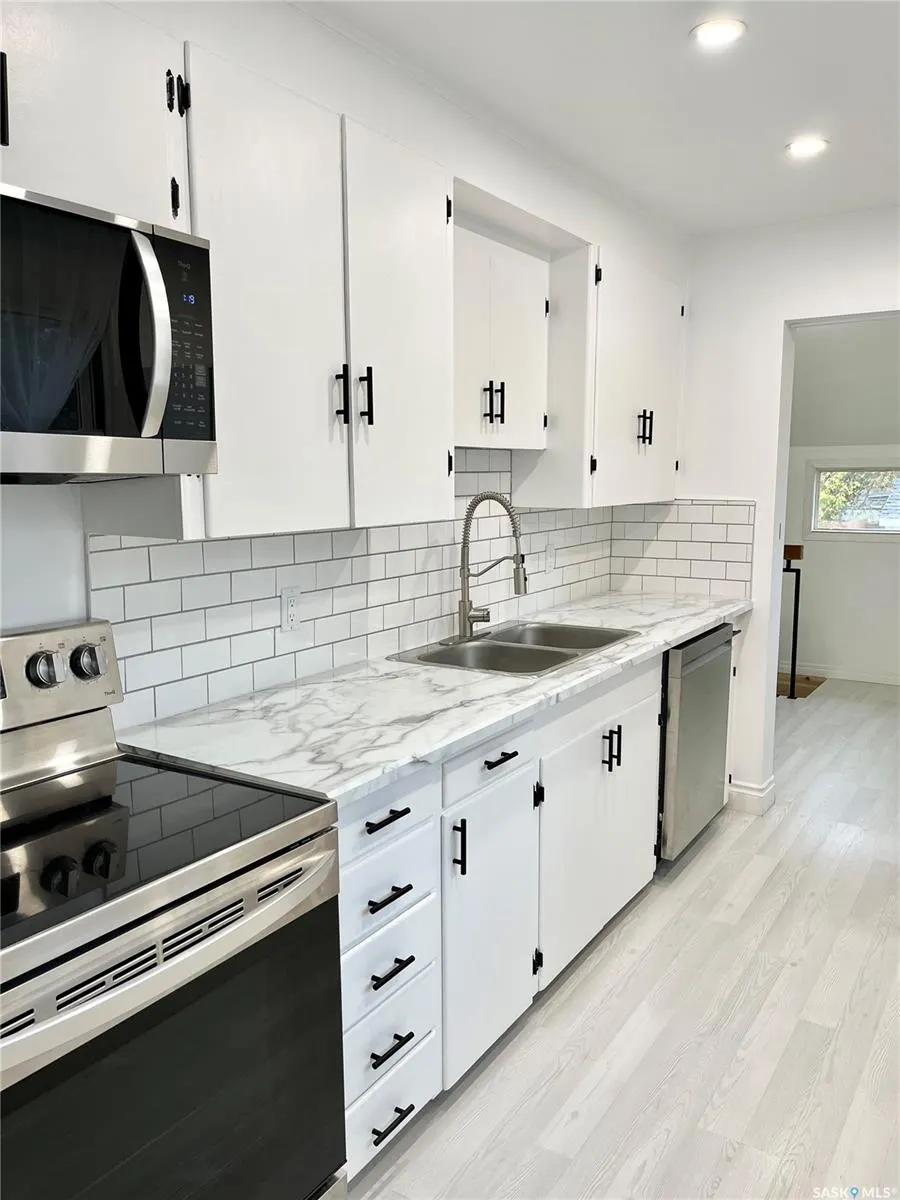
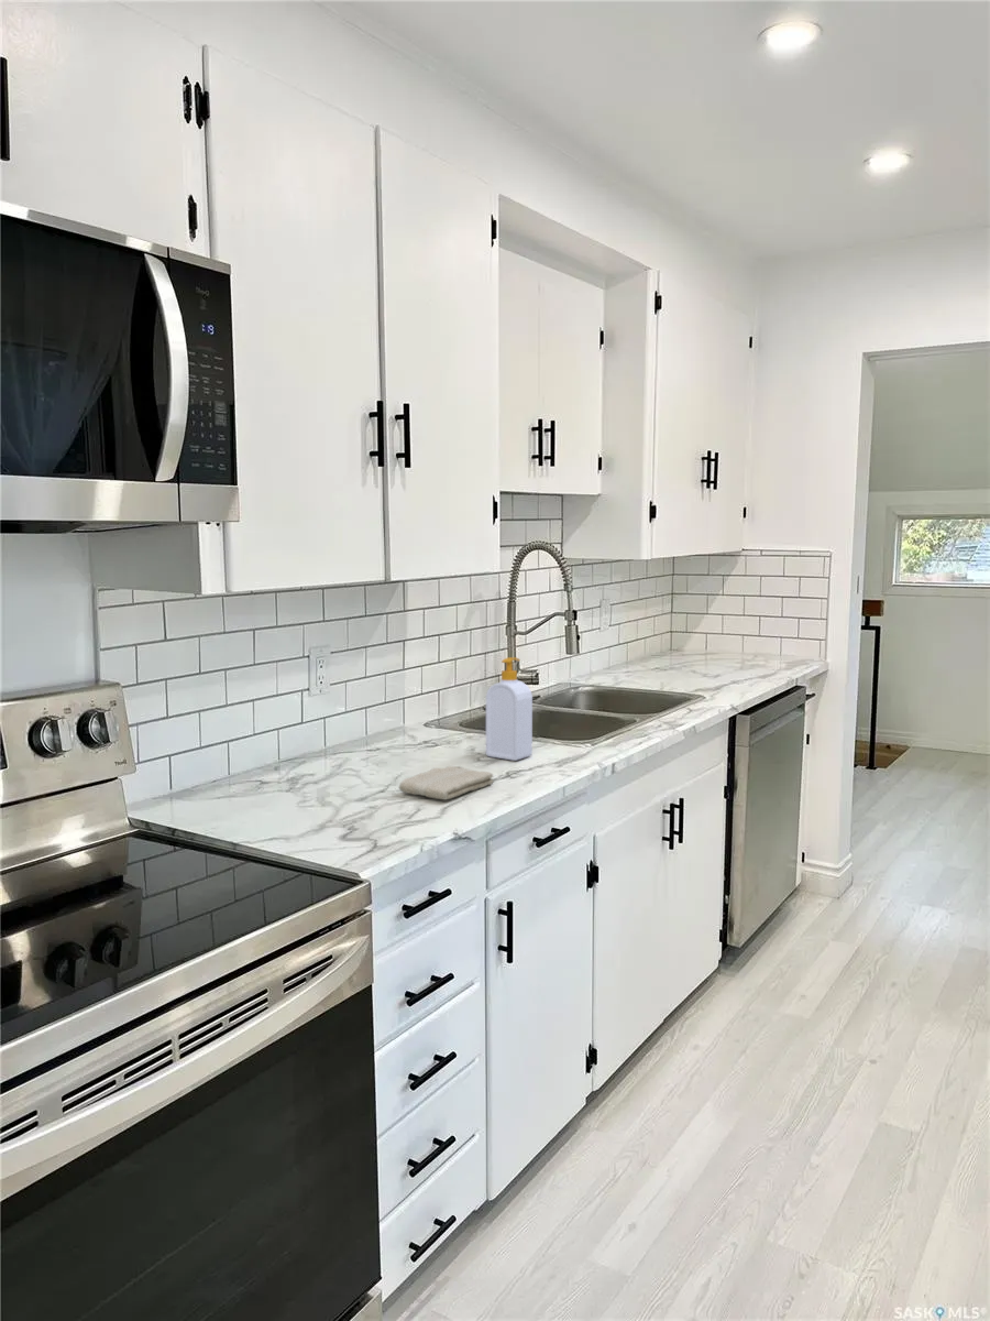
+ washcloth (448, 780)
+ soap bottle (509, 707)
